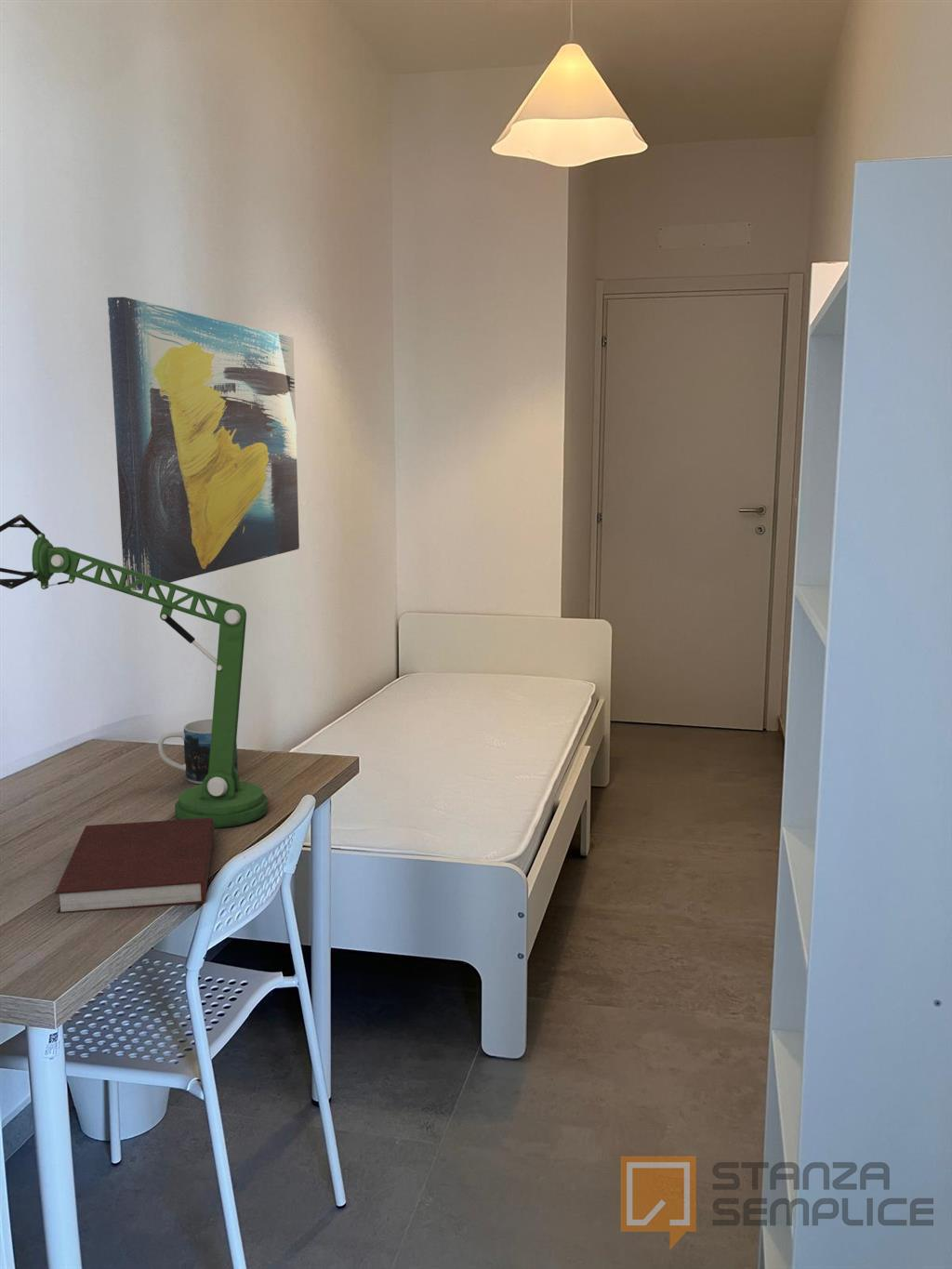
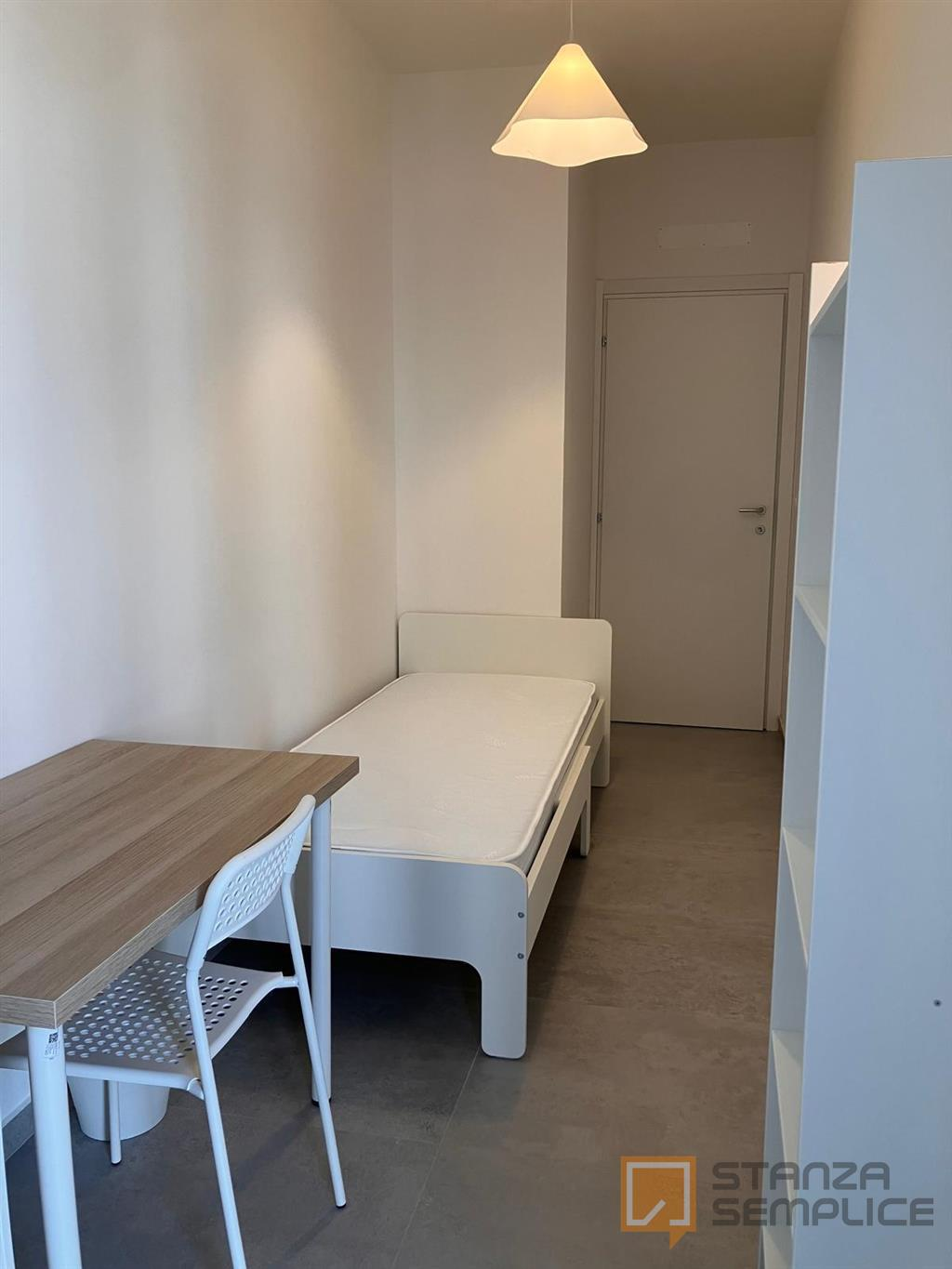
- notebook (141, 862)
- desk lamp (163, 620)
- mug (198, 752)
- wall art (220, 445)
